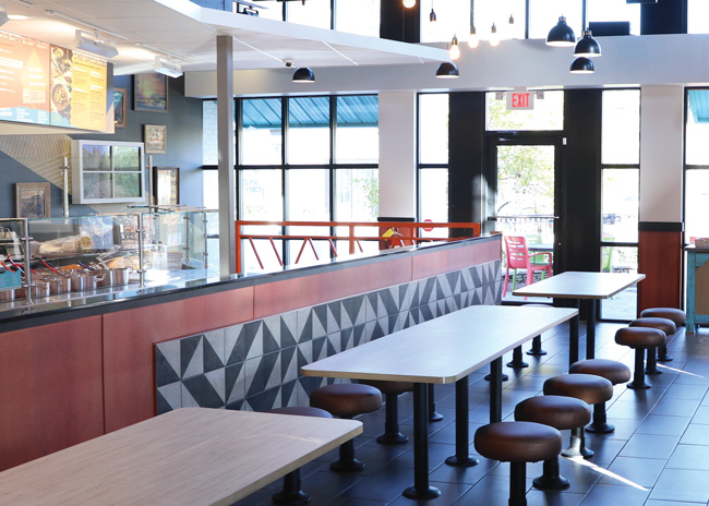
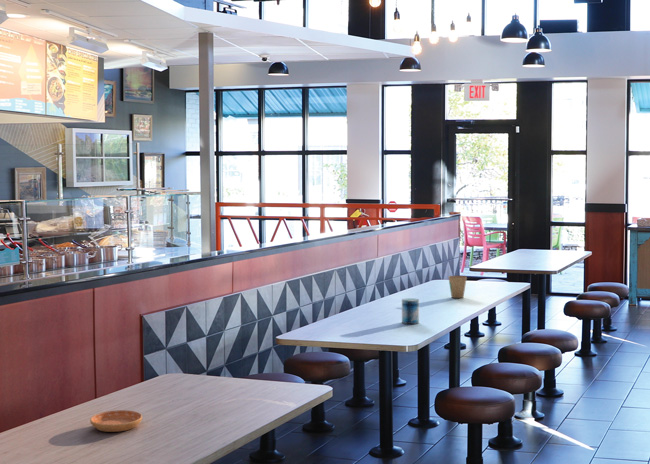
+ saucer (116, 421)
+ beverage can (410, 311)
+ paper cup (457, 287)
